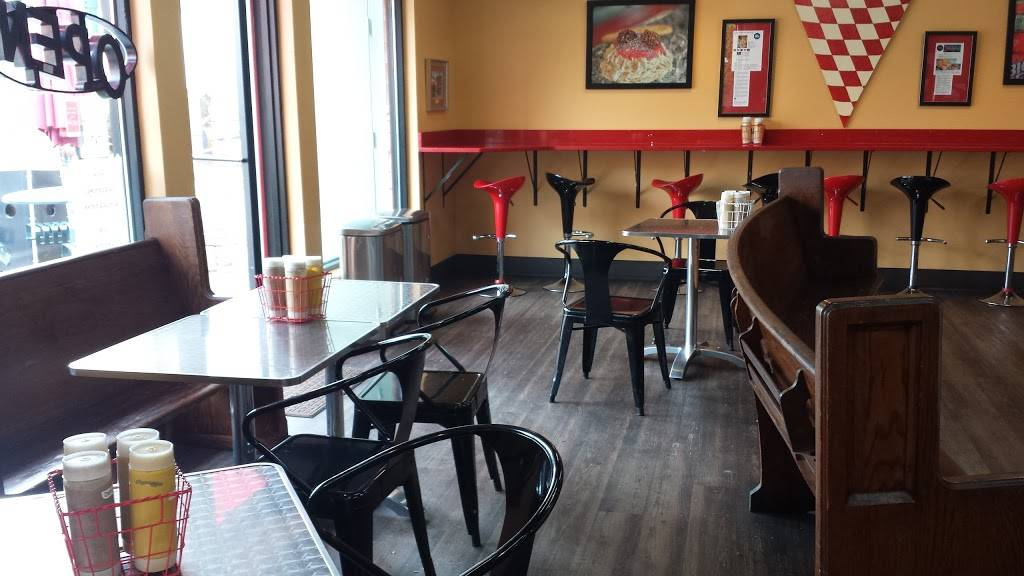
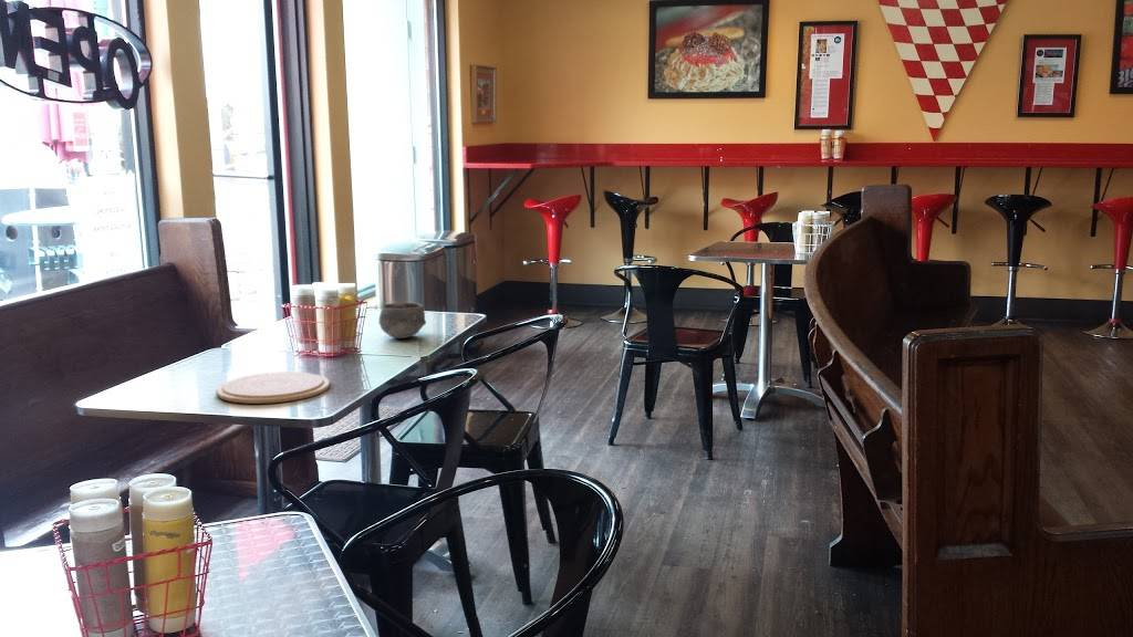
+ bowl (402, 321)
+ plate (273, 386)
